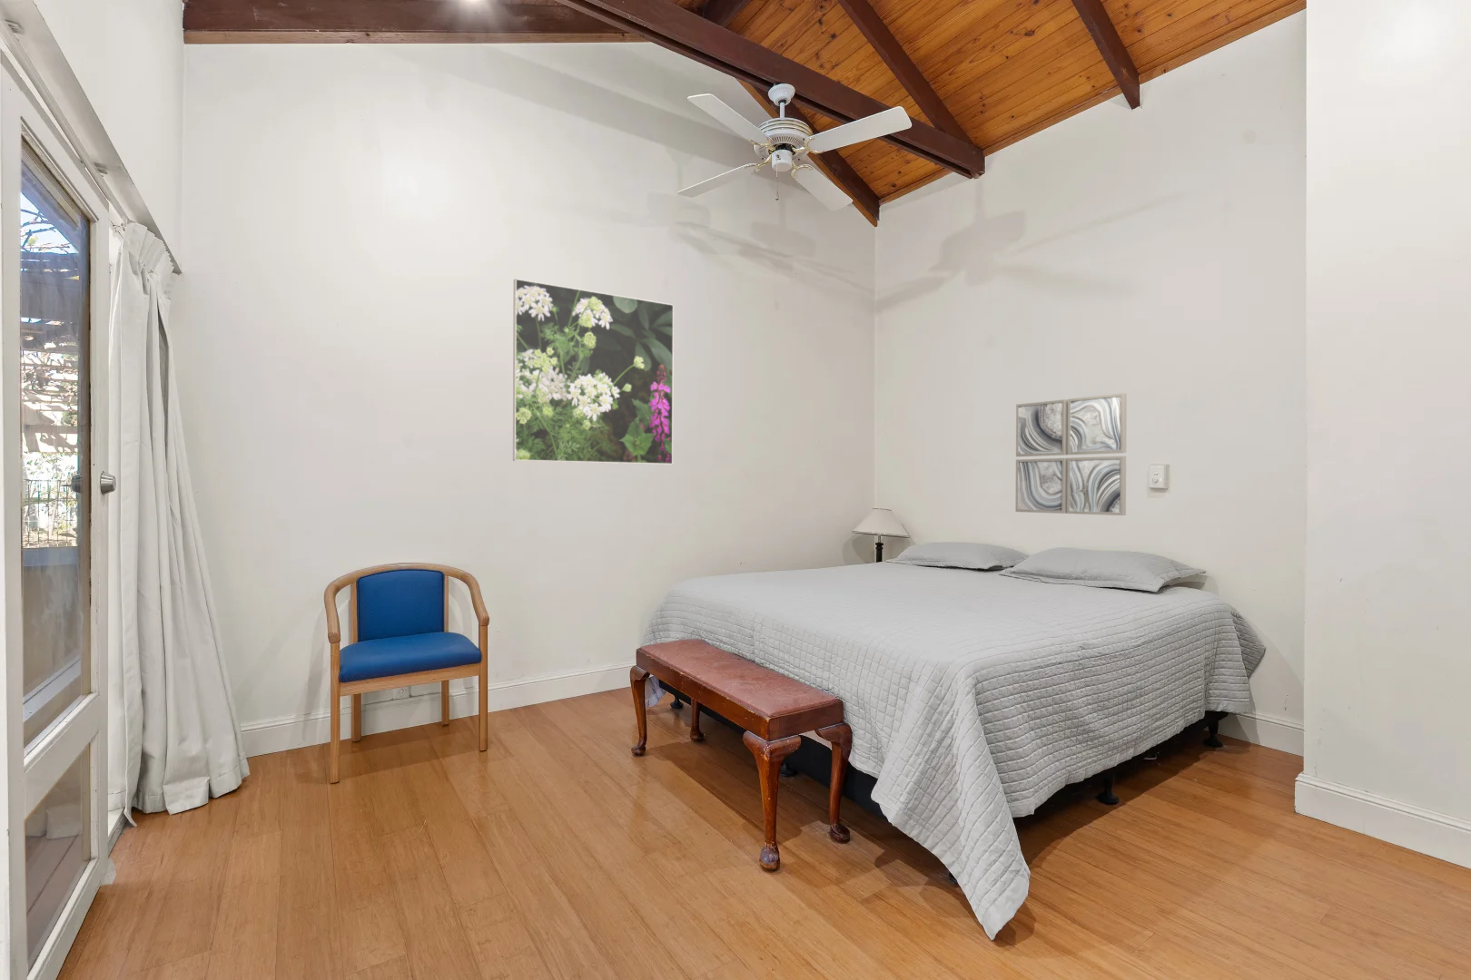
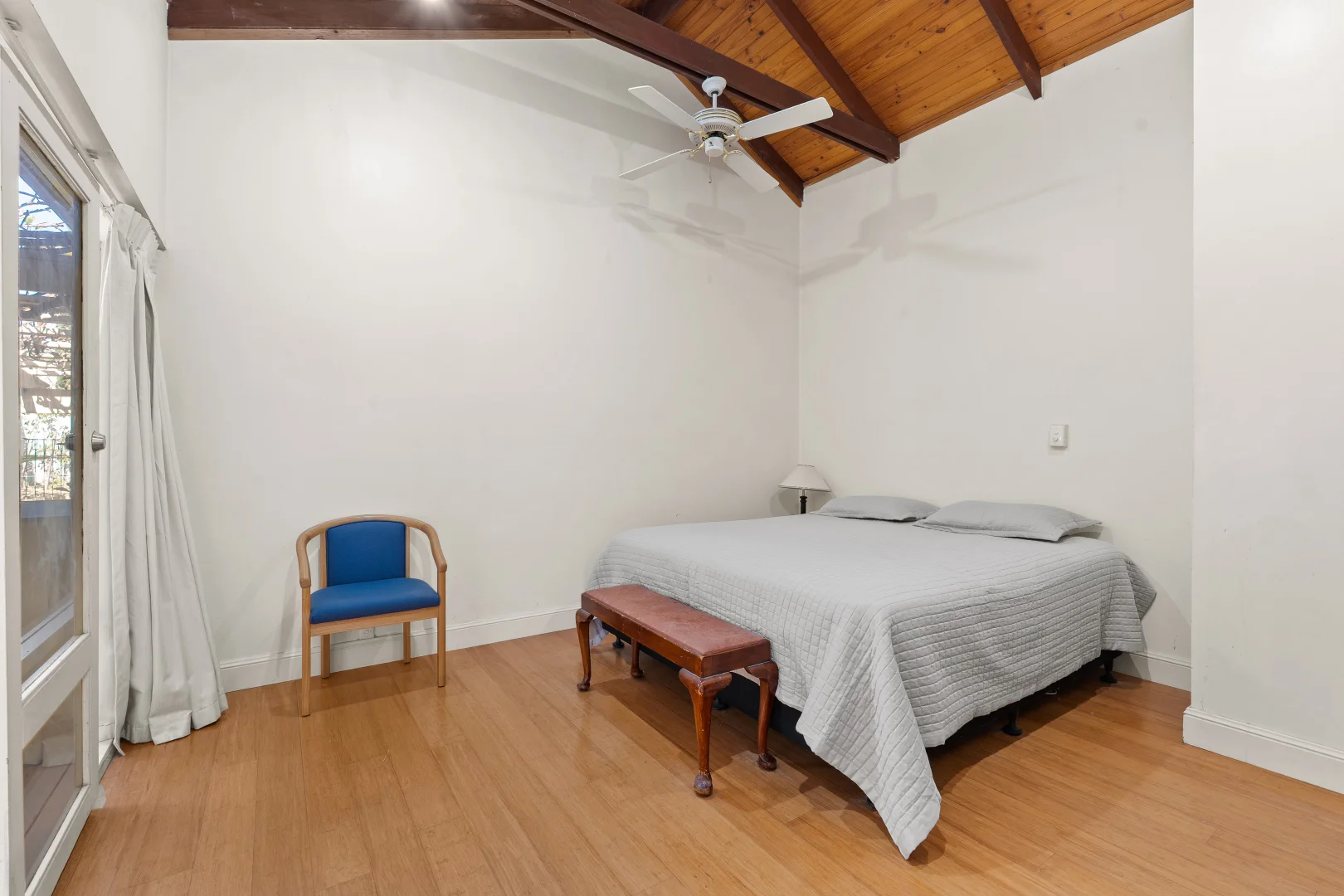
- wall art (1067, 458)
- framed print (598, 377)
